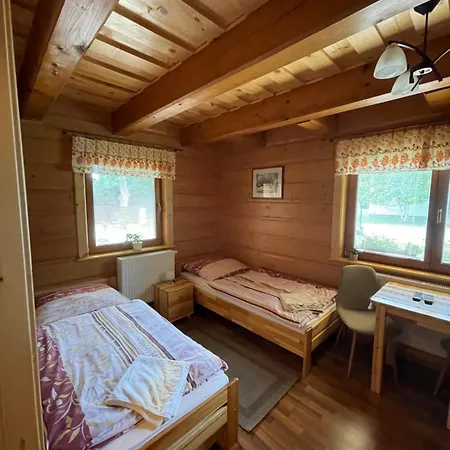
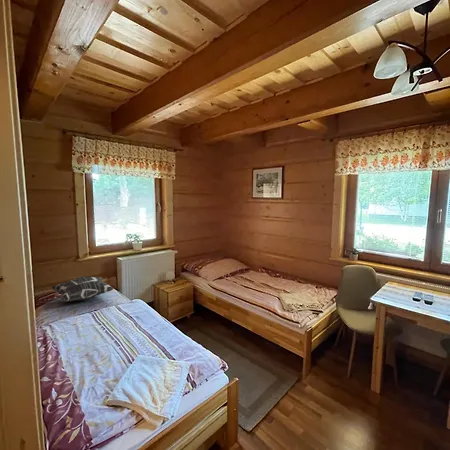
+ decorative pillow (83, 287)
